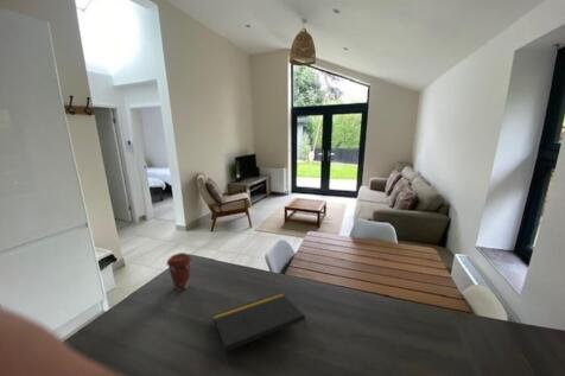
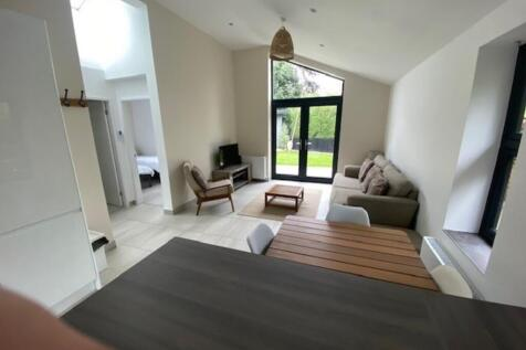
- notepad (258, 317)
- coffee cup (180, 272)
